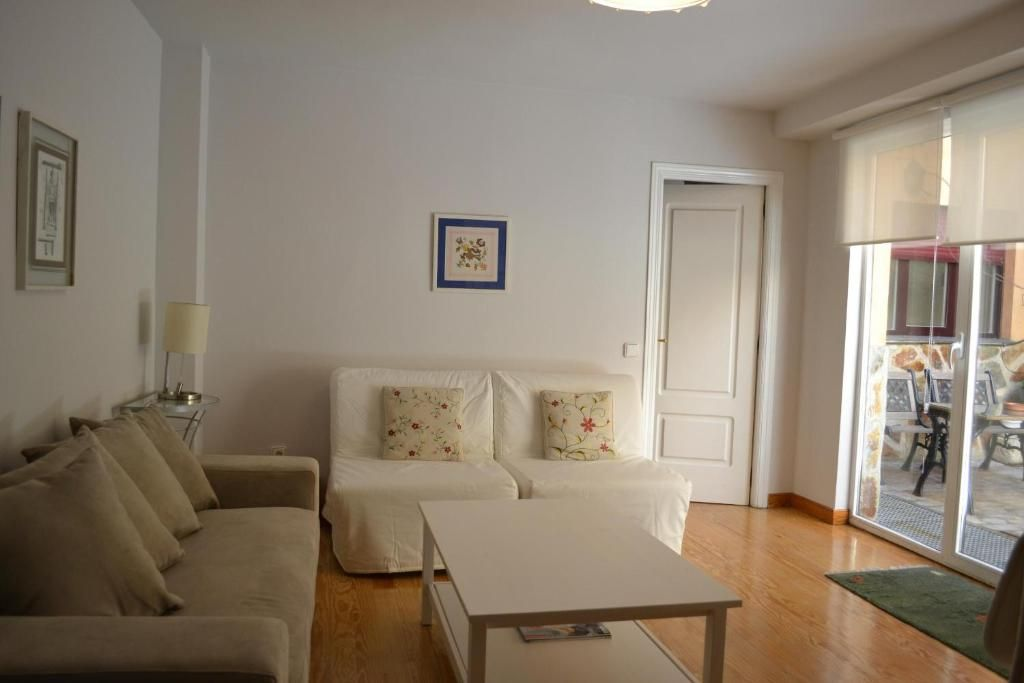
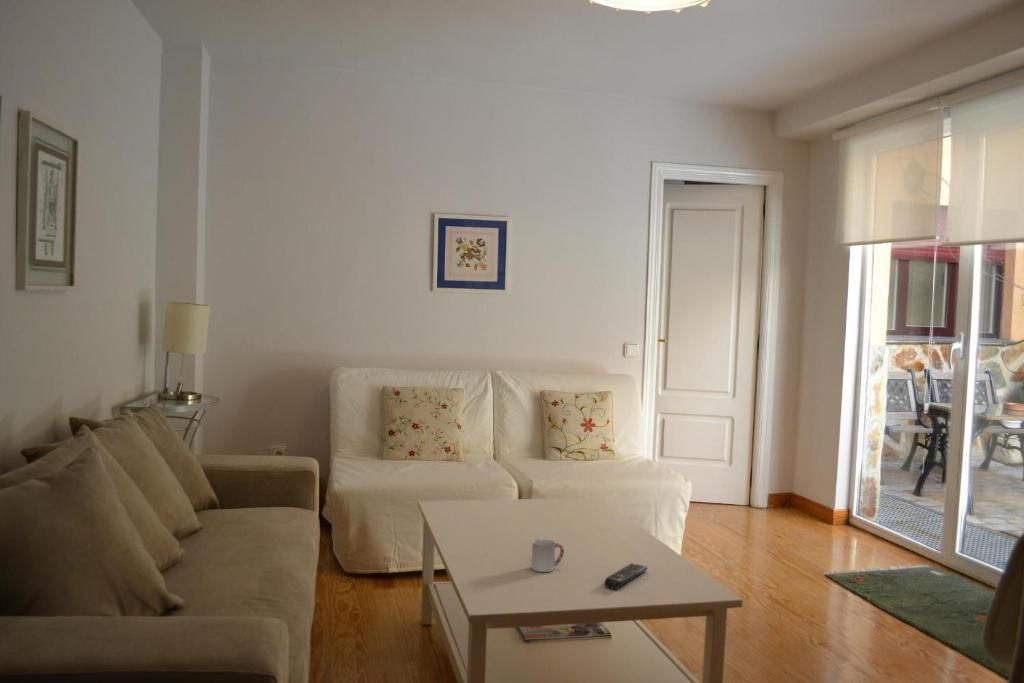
+ cup (548, 555)
+ remote control (626, 575)
